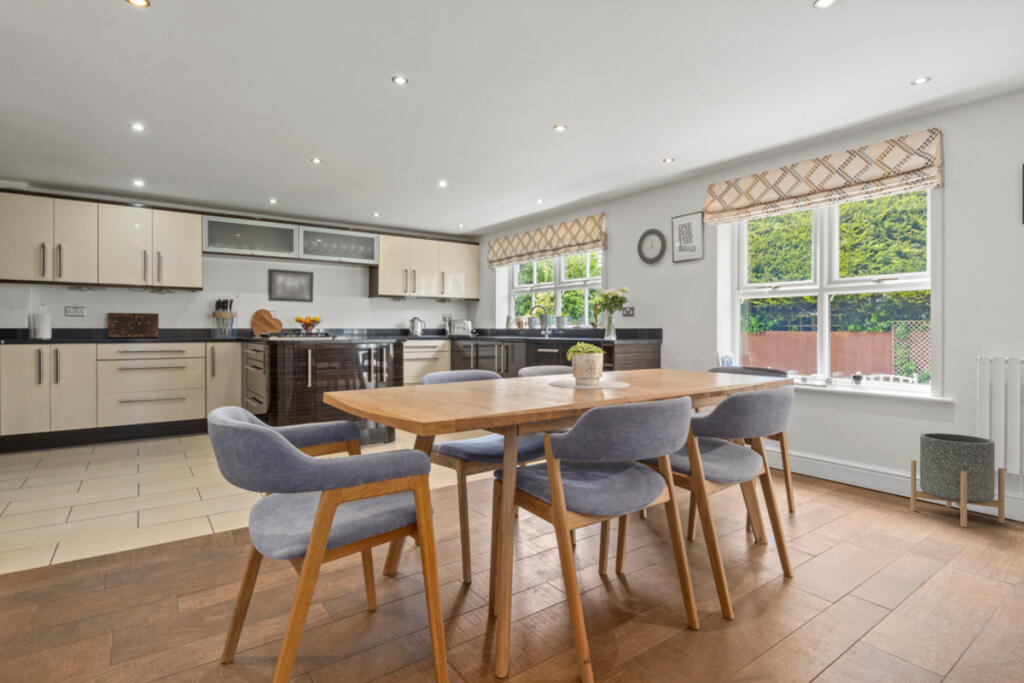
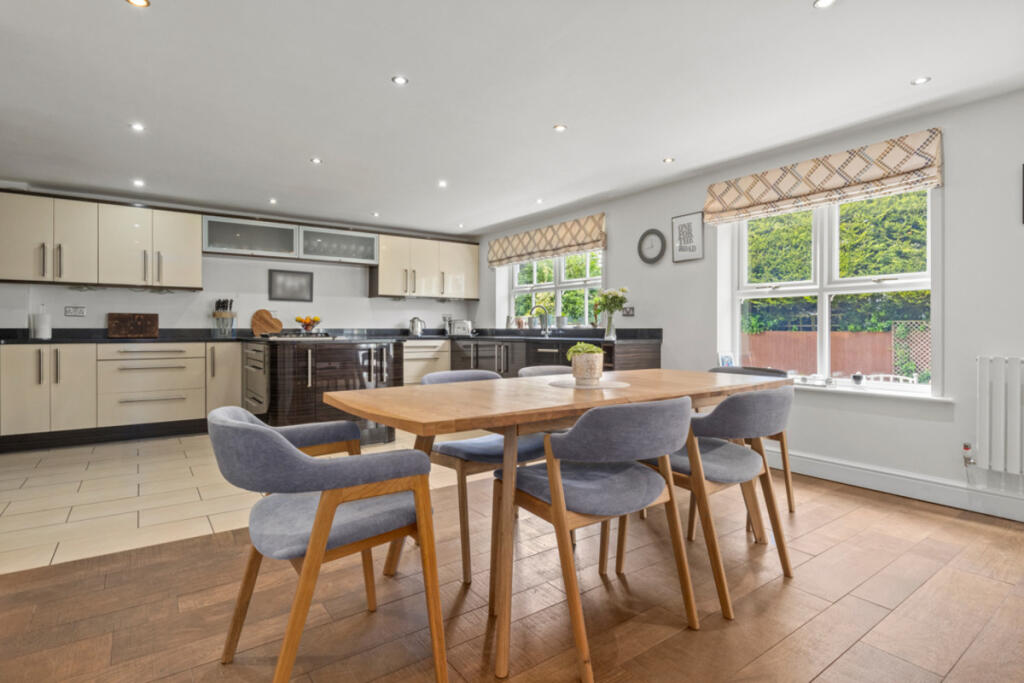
- planter (955, 477)
